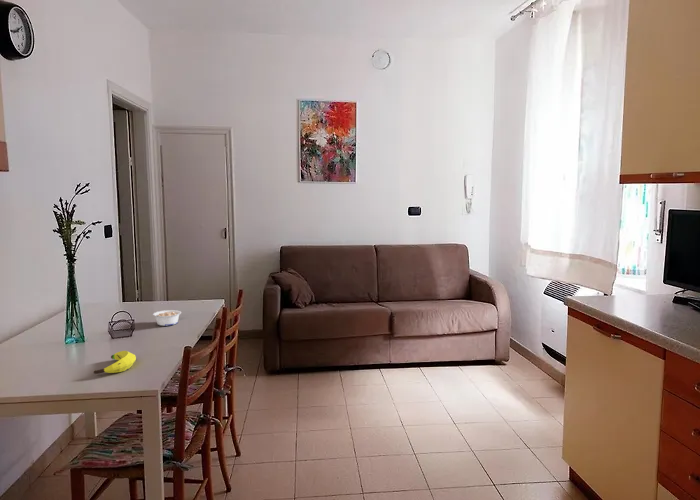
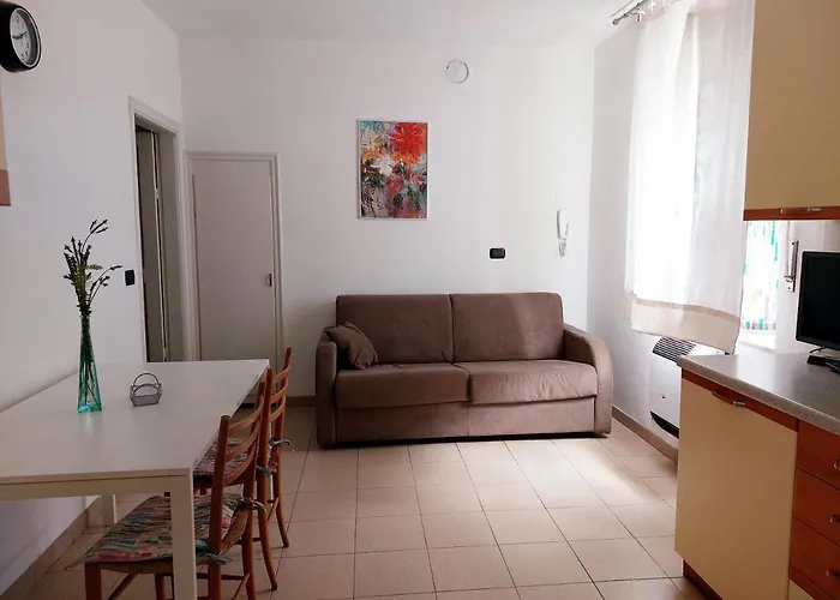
- banana (113, 358)
- legume (167, 317)
